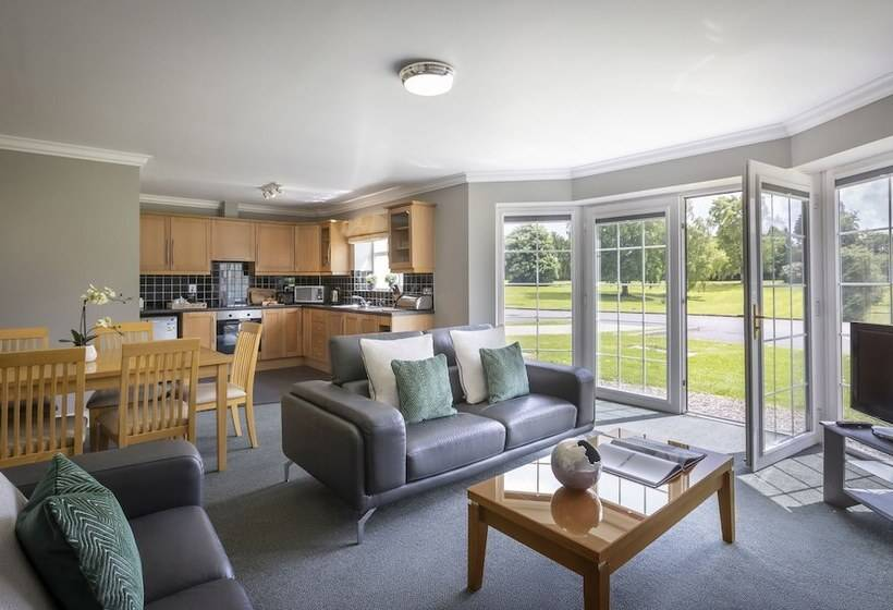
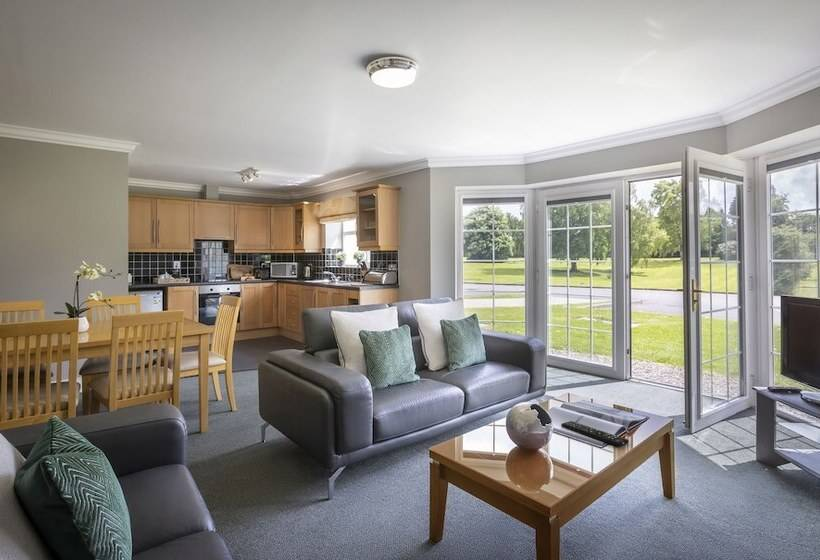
+ remote control (593, 432)
